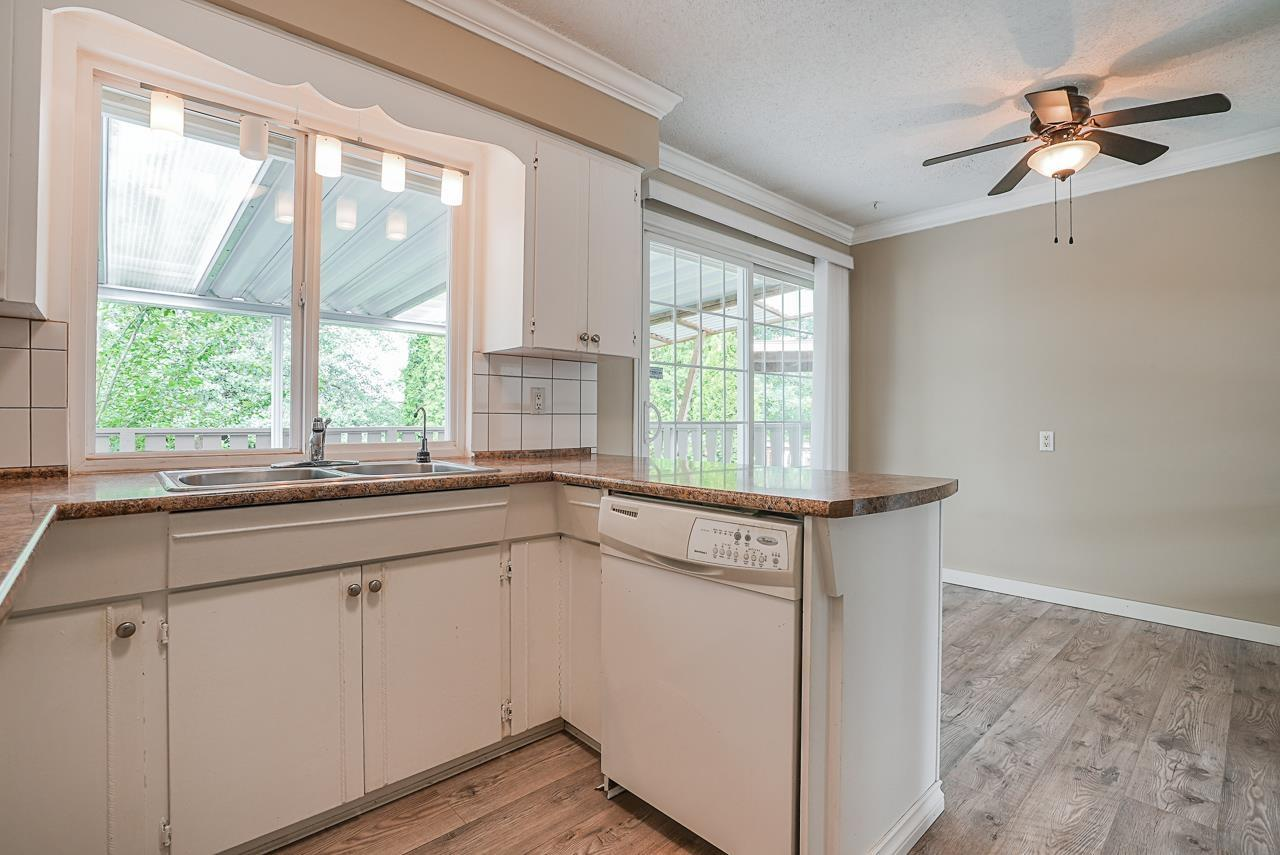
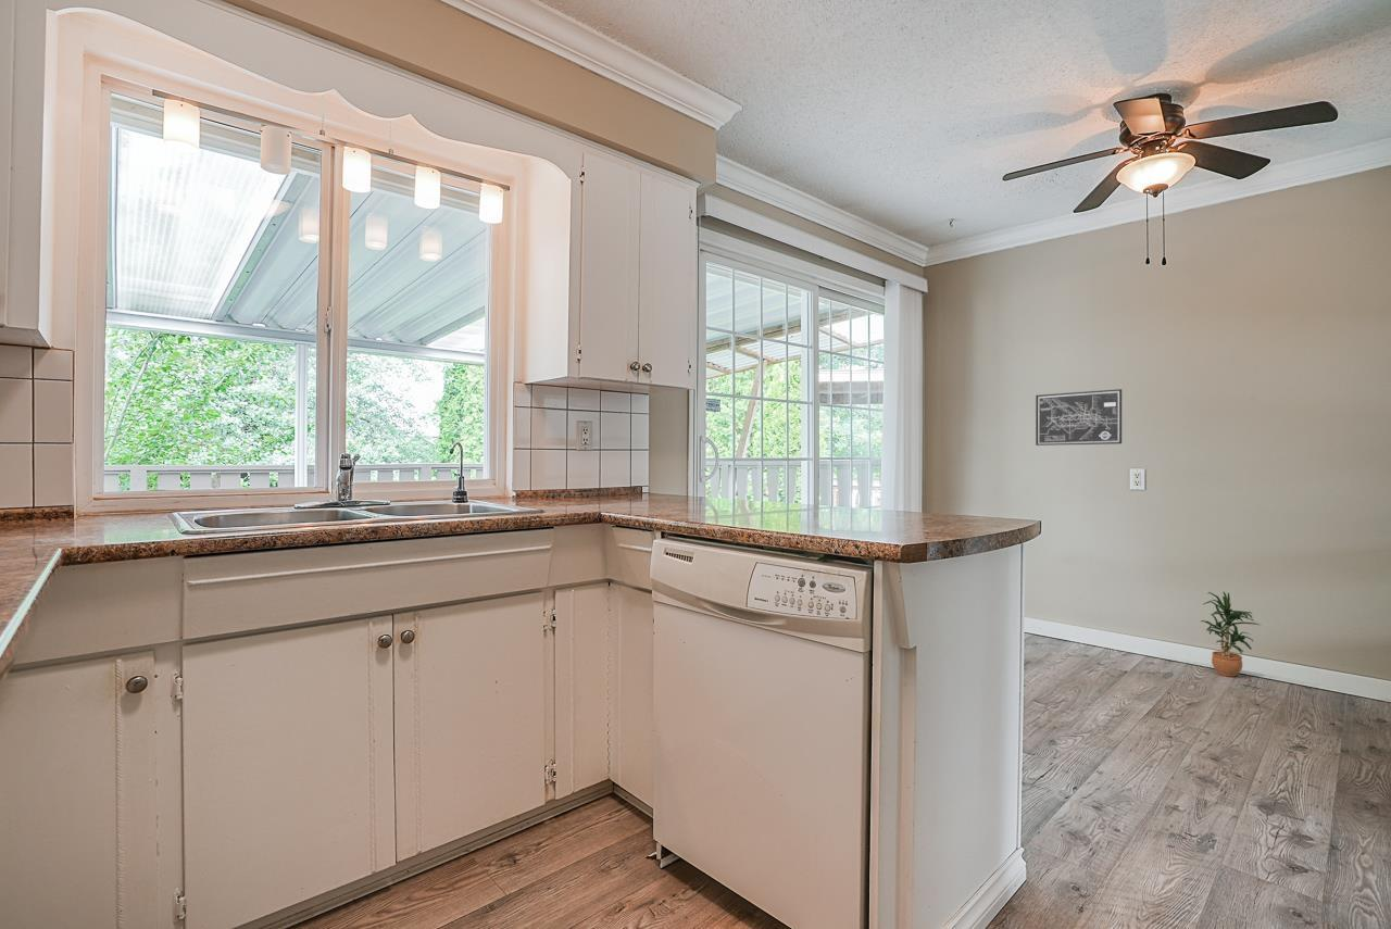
+ potted plant (1230, 633)
+ wall art (1077, 418)
